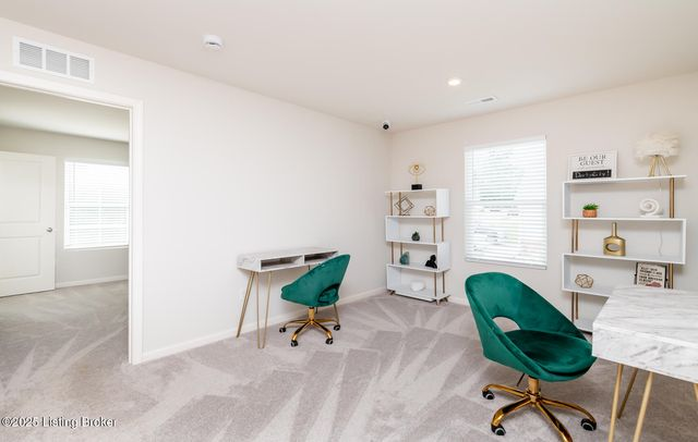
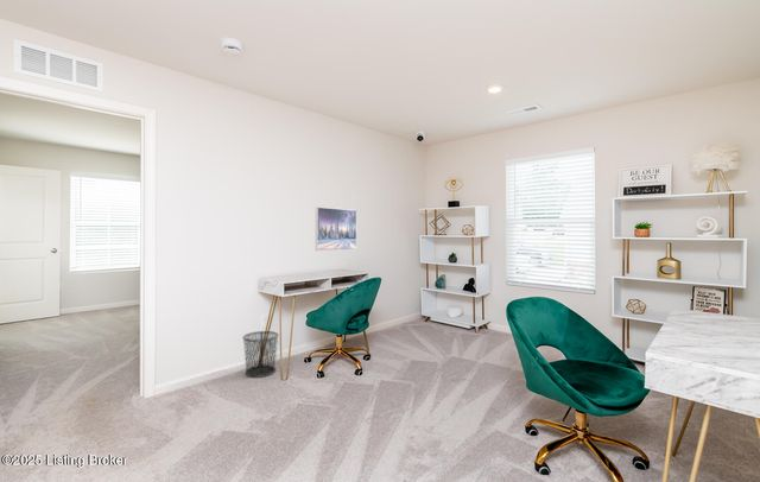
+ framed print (336, 229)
+ waste bin (260, 353)
